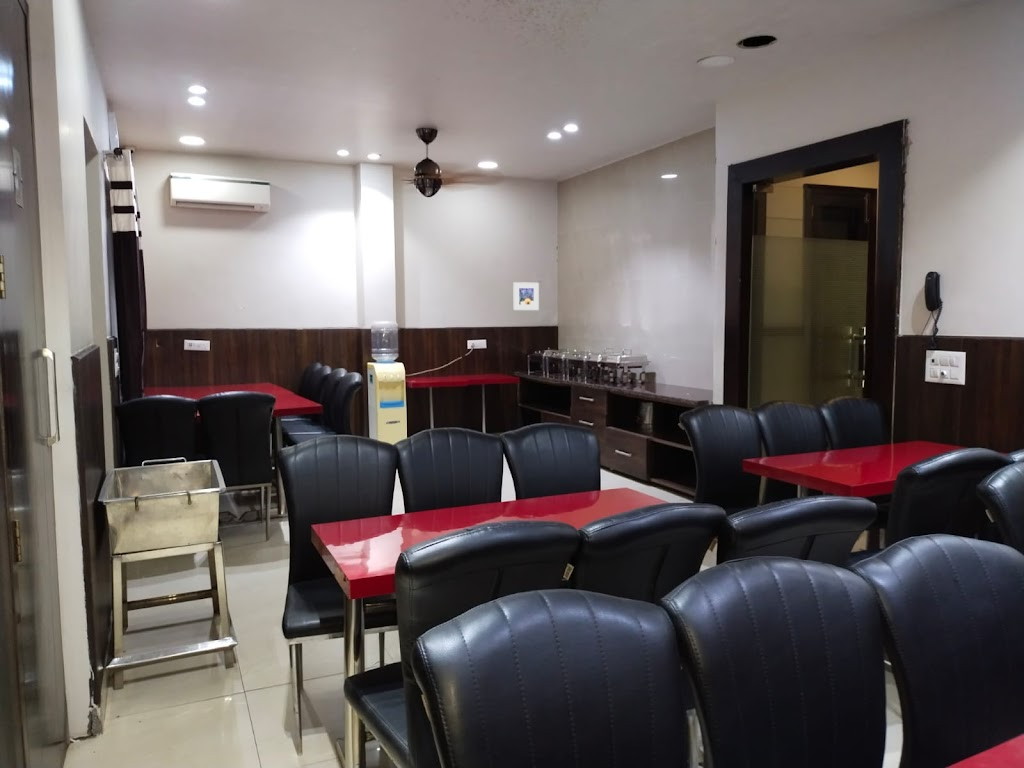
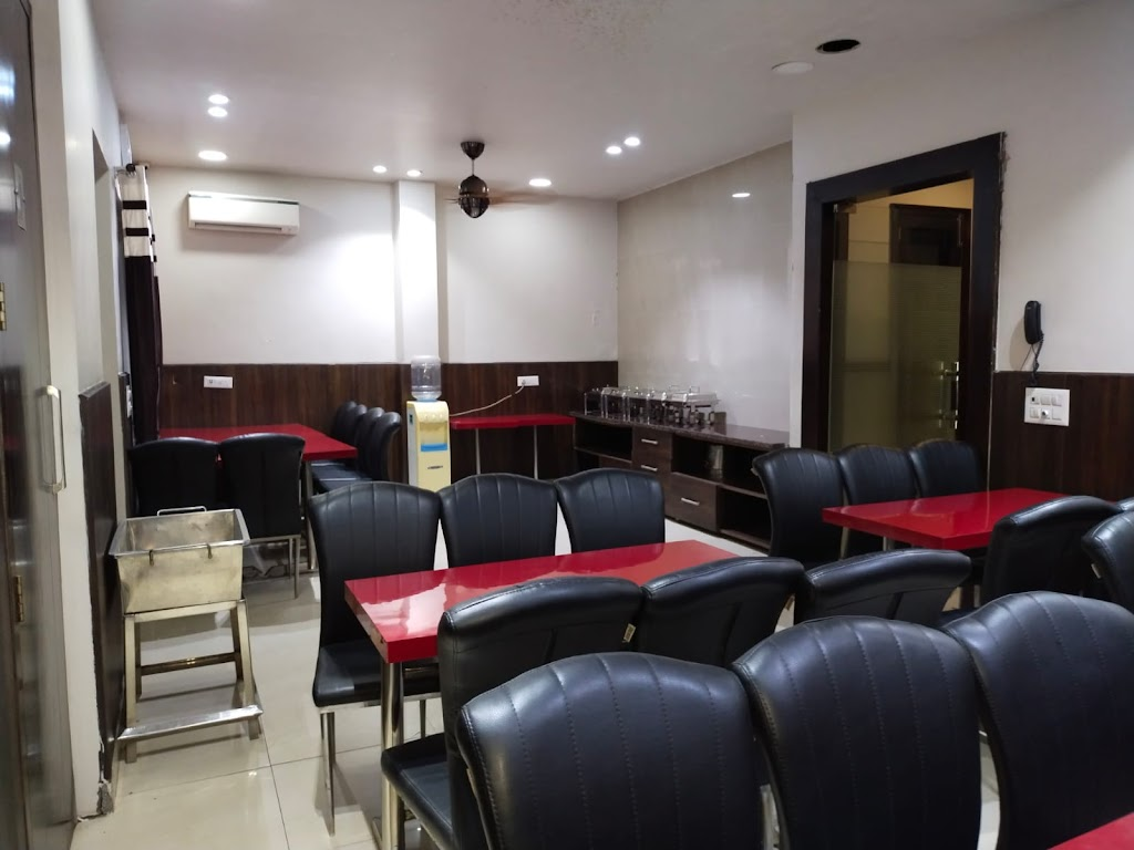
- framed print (526, 296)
